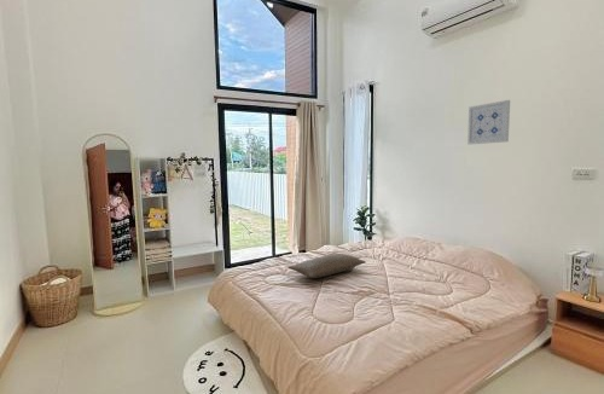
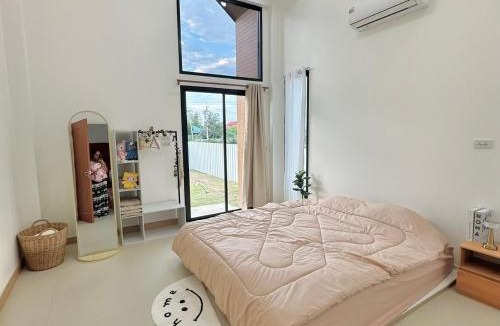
- pillow (327, 265)
- wall art (487, 123)
